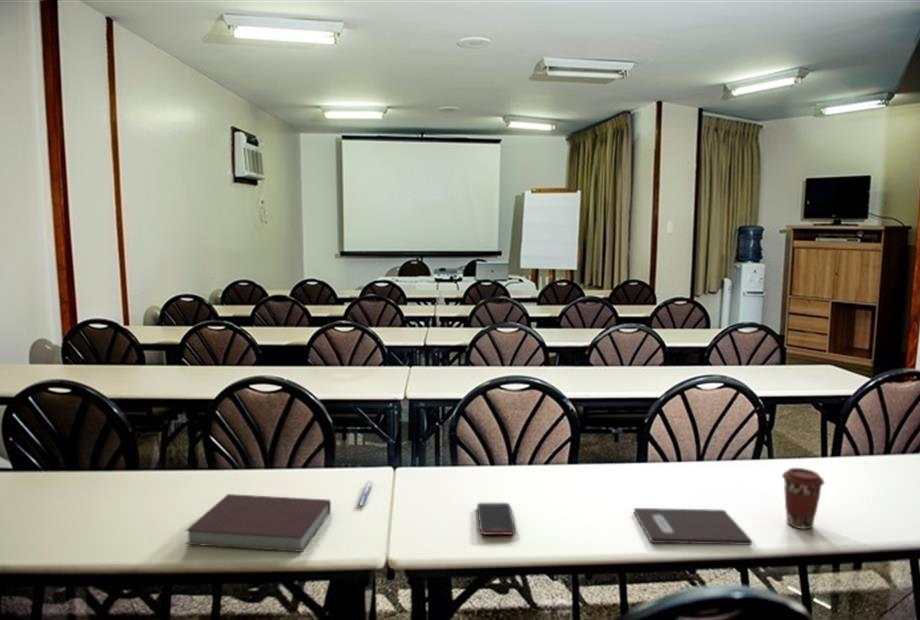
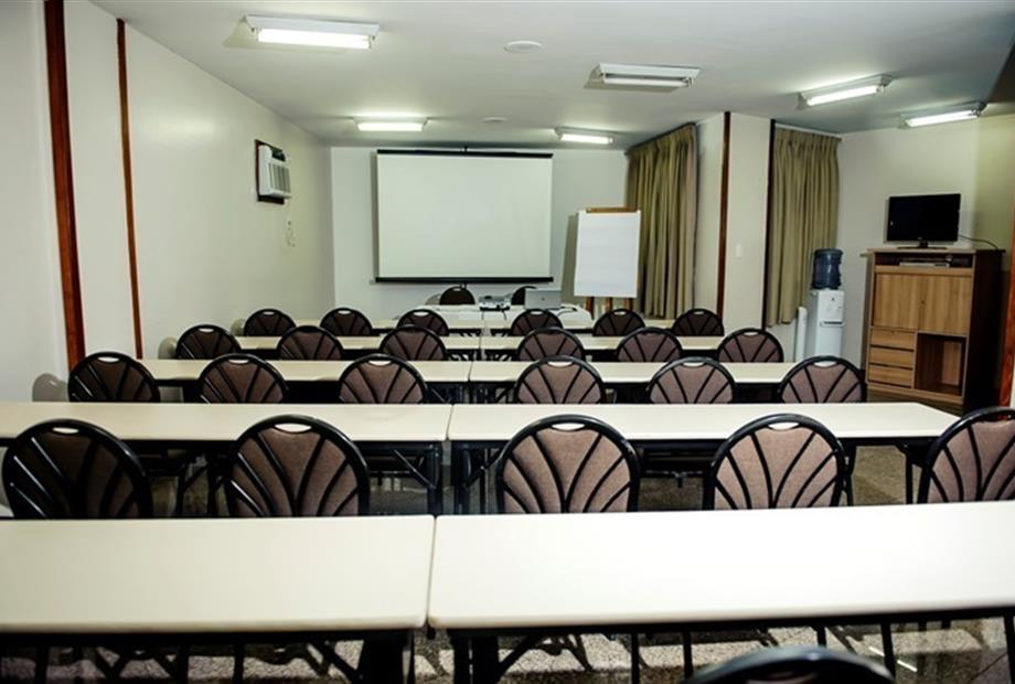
- notebook (262, 520)
- pen (365, 492)
- cell phone (495, 518)
- notebook (689, 525)
- coffee cup (801, 498)
